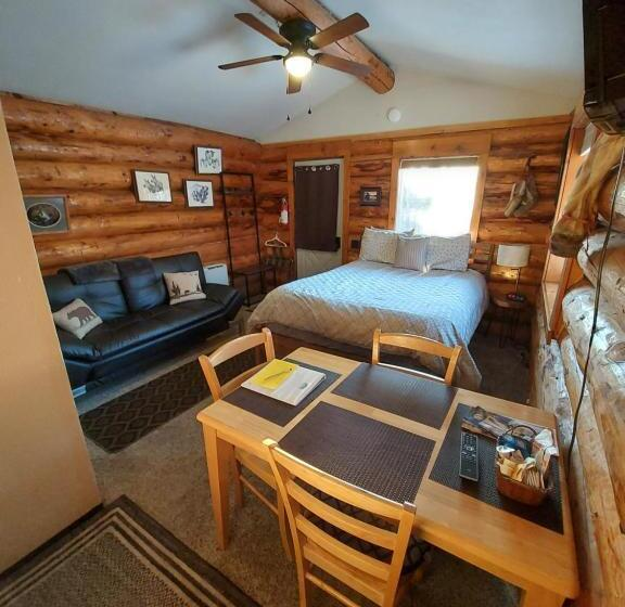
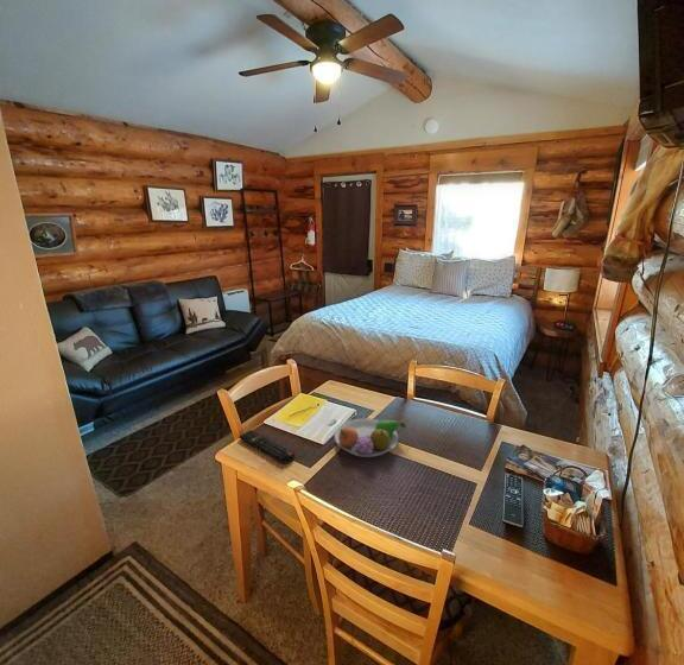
+ fruit bowl (368, 430)
+ remote control (266, 446)
